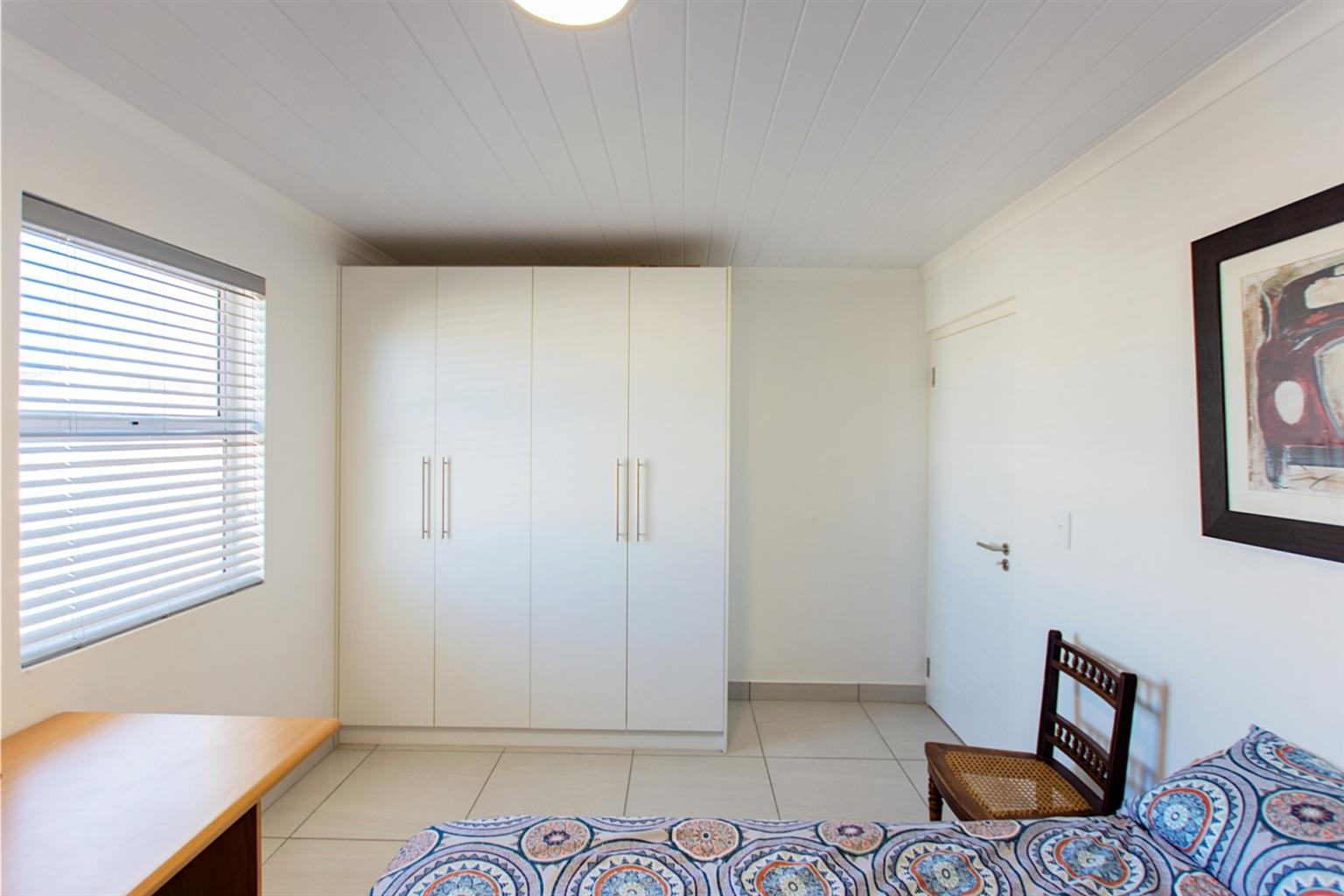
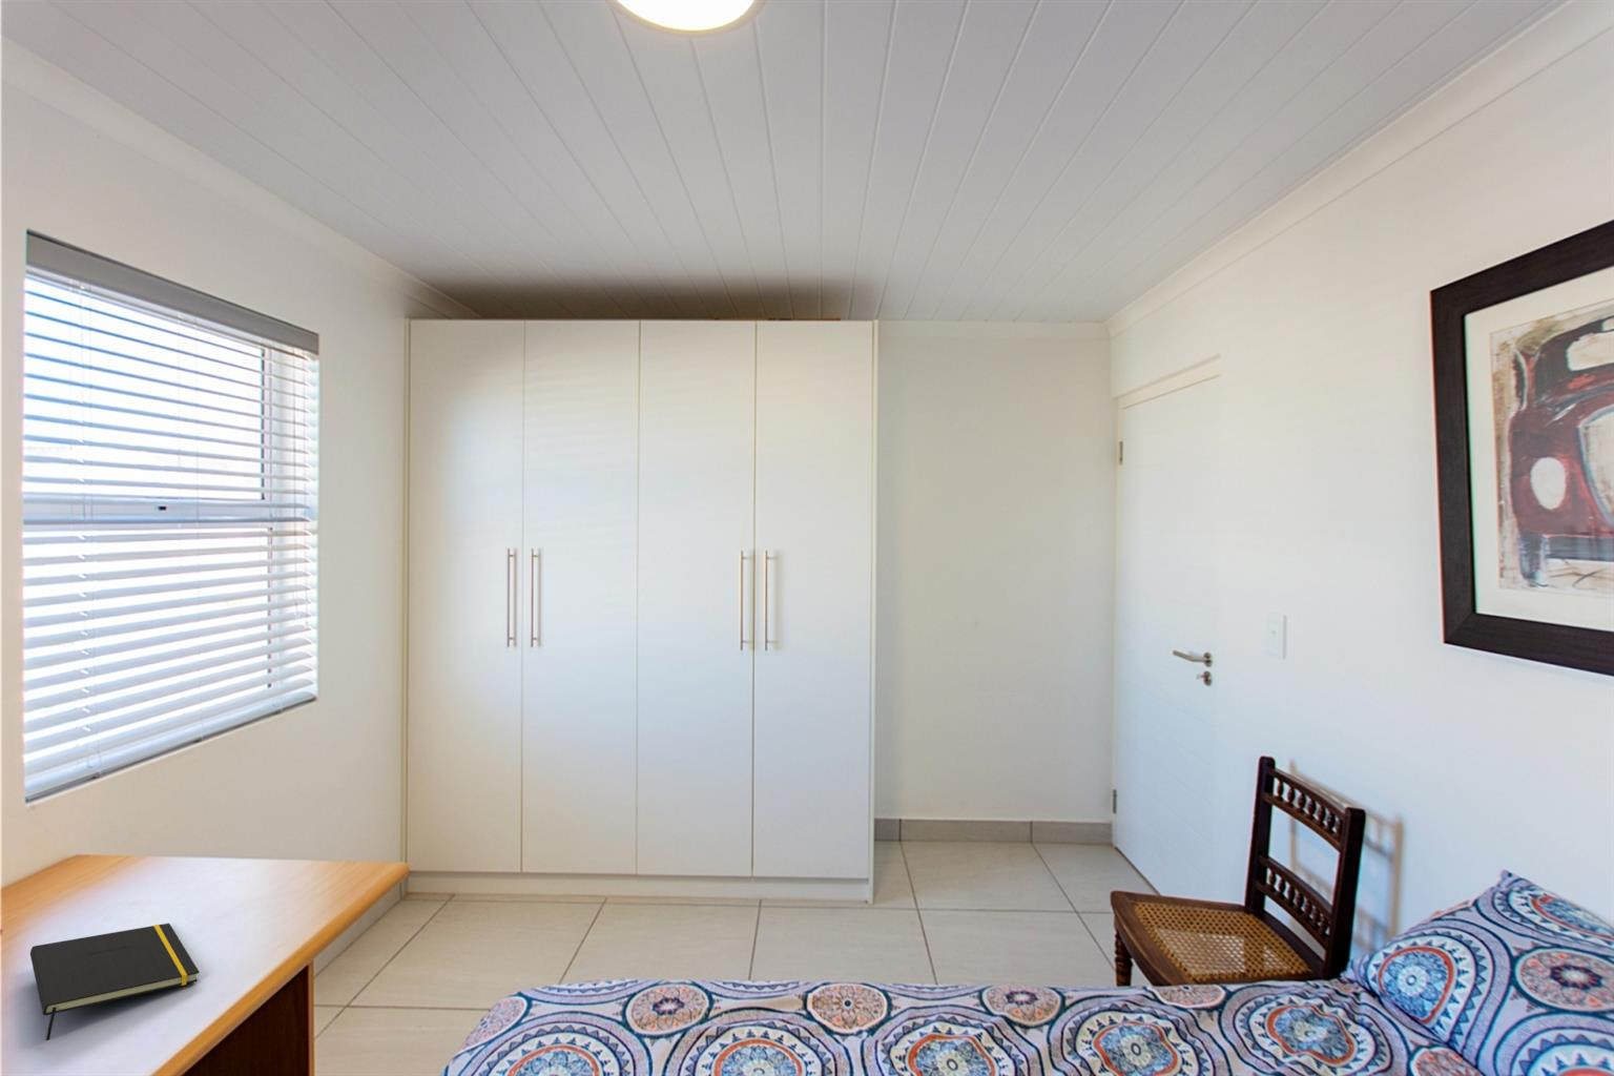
+ notepad (113, 963)
